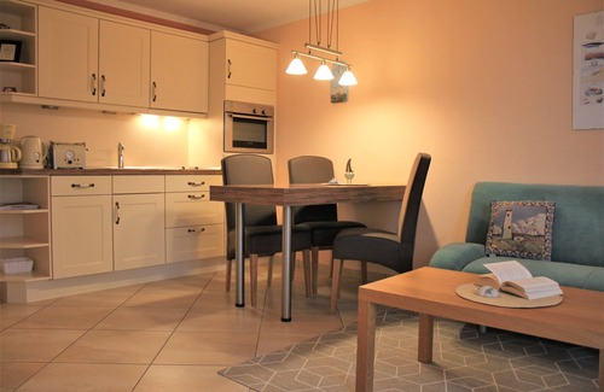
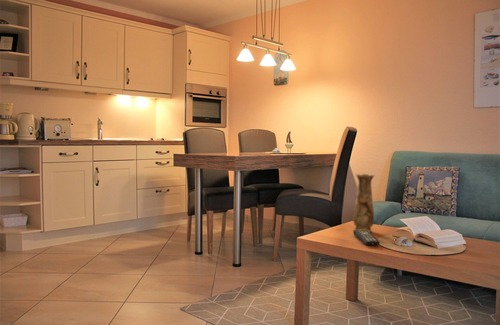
+ remote control (365, 237)
+ vase (364, 202)
